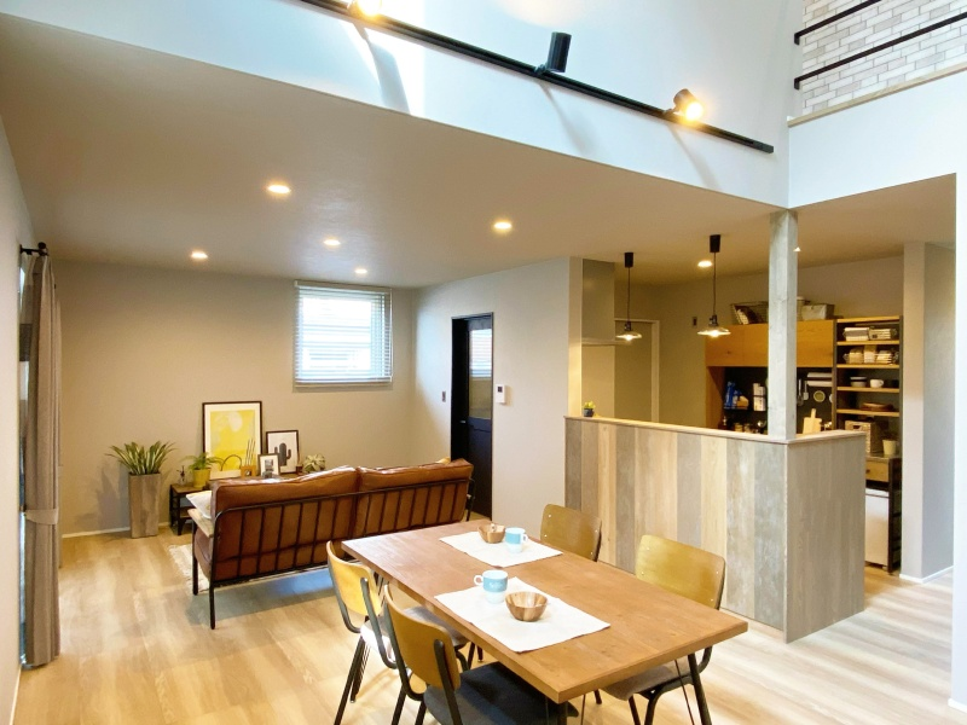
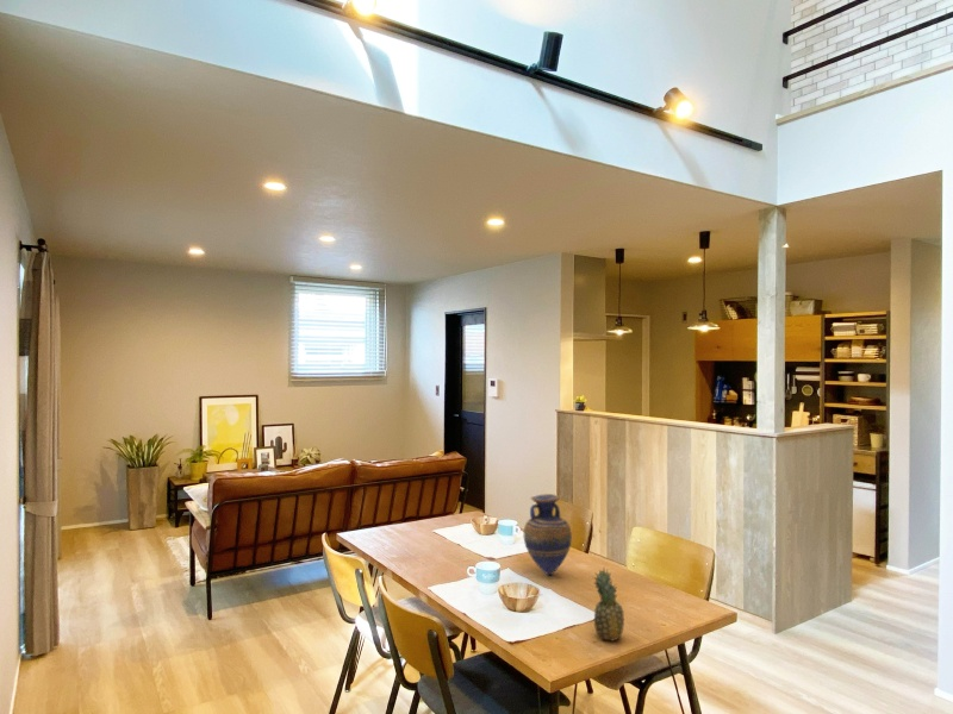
+ vase (547, 534)
+ fruit (608, 602)
